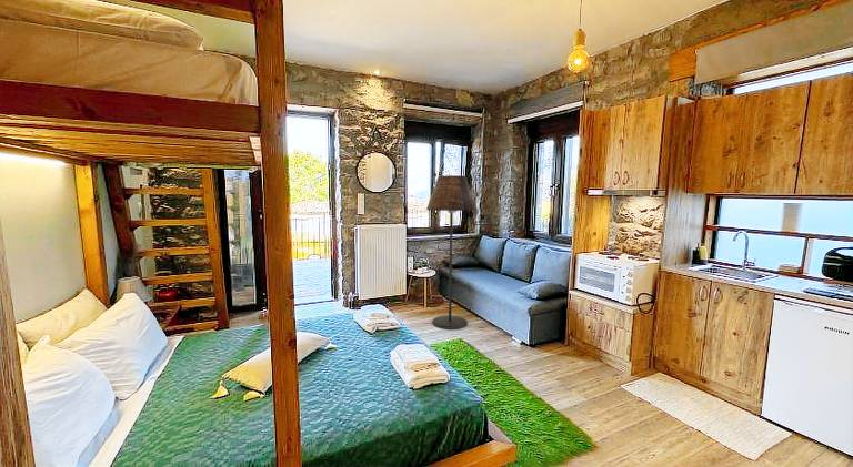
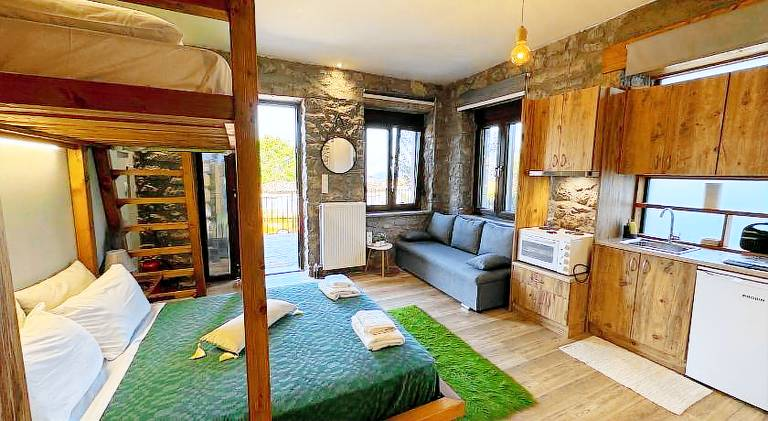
- floor lamp (451, 251)
